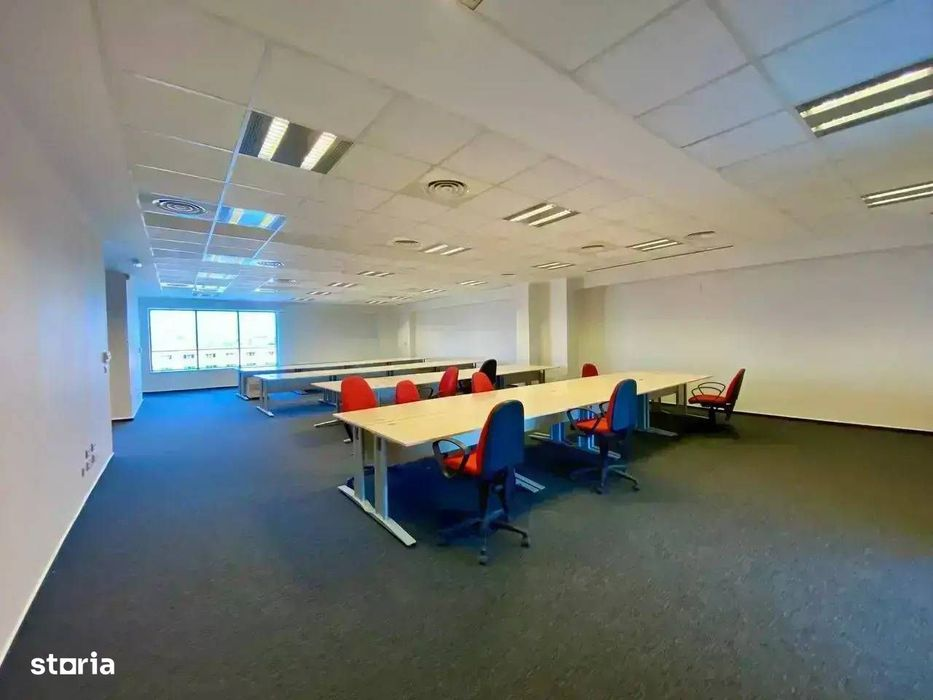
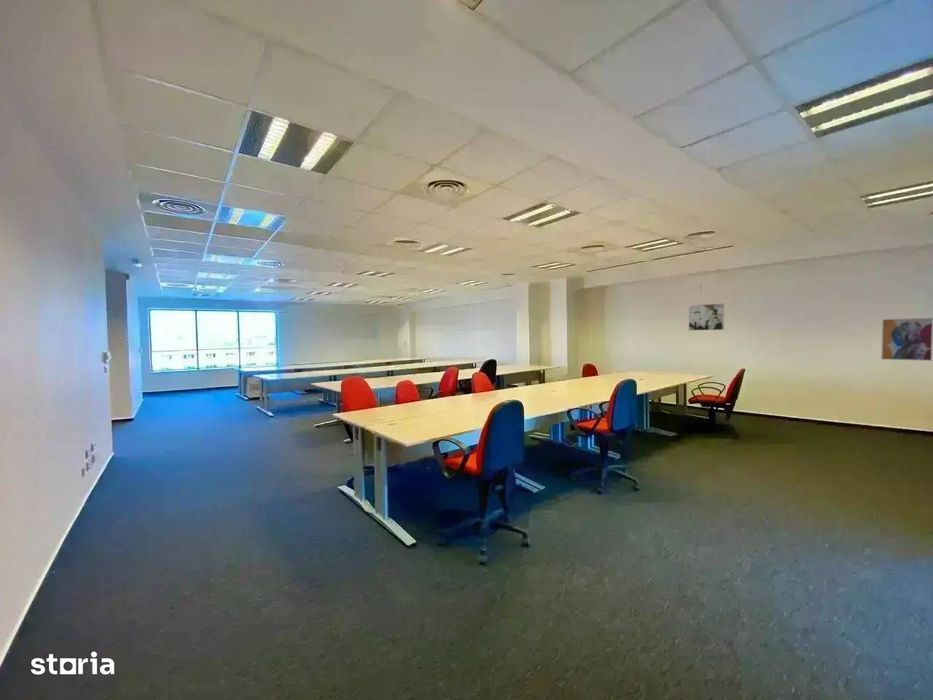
+ wall art (906, 339)
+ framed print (705, 317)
